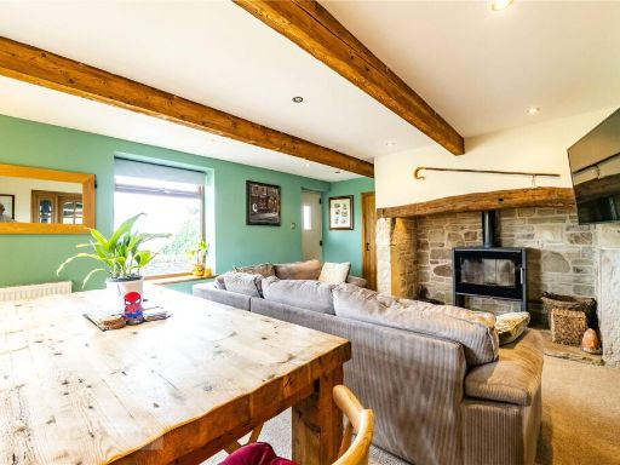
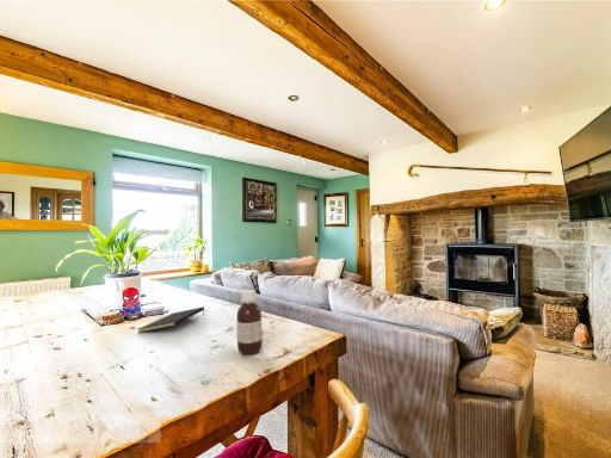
+ bottle (248, 321)
+ notepad (173, 318)
